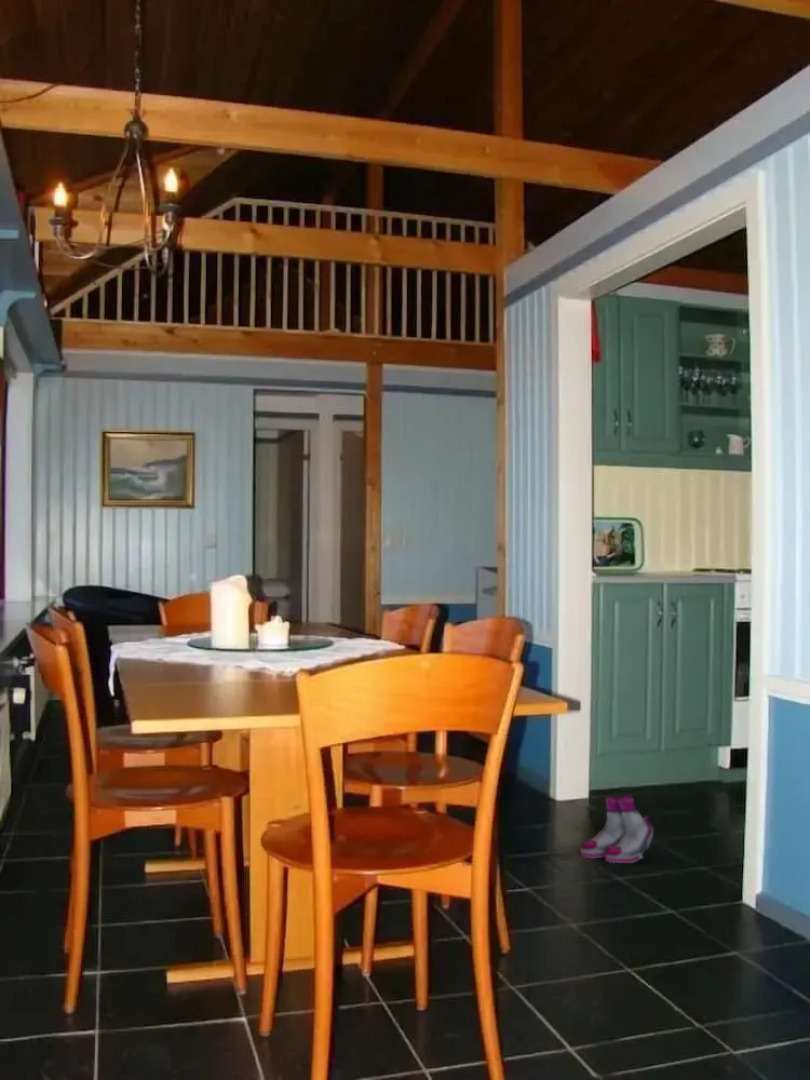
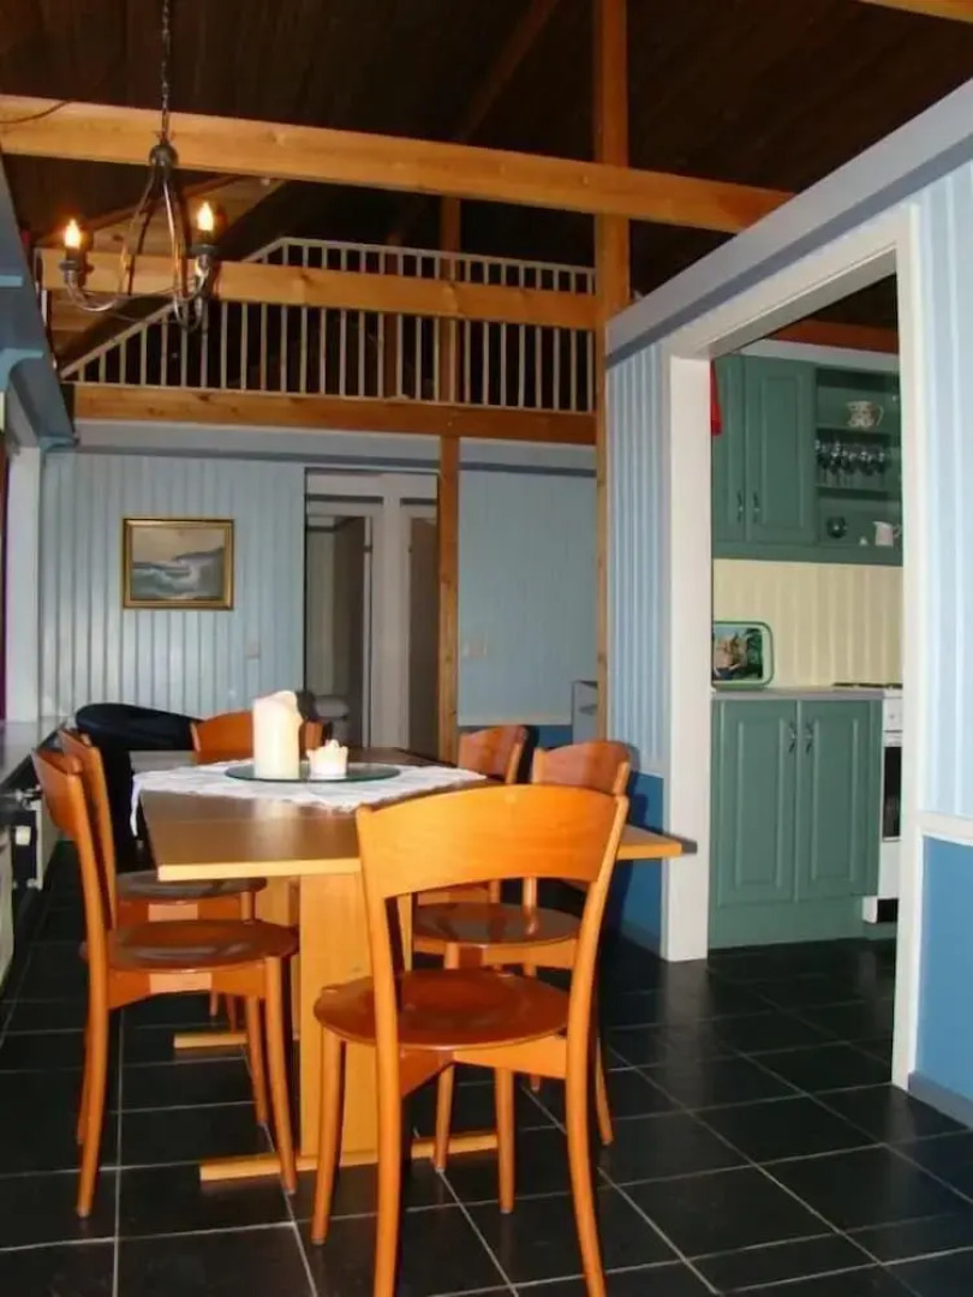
- boots (616, 824)
